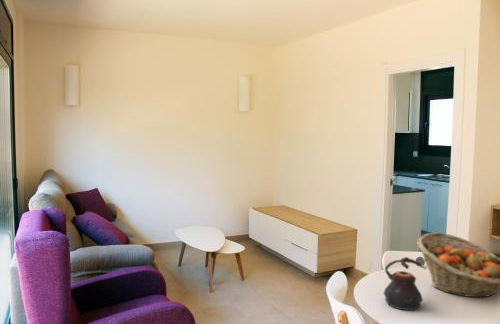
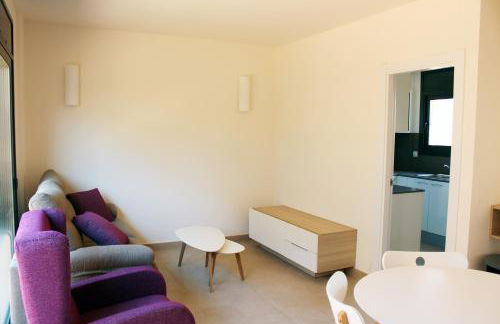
- teapot (402, 280)
- fruit basket (461, 263)
